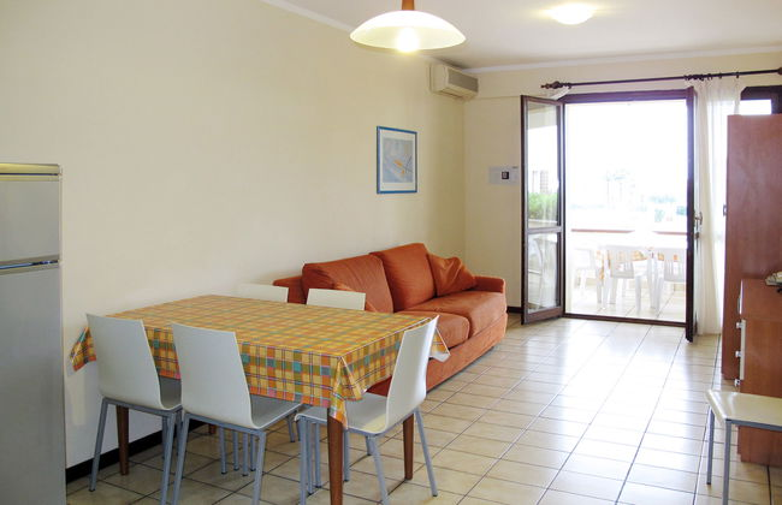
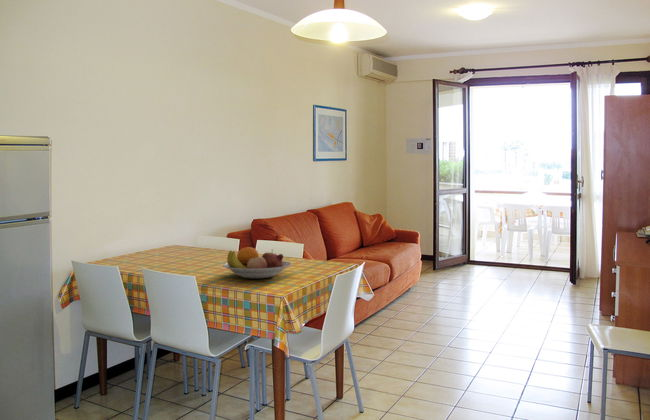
+ fruit bowl (257, 261)
